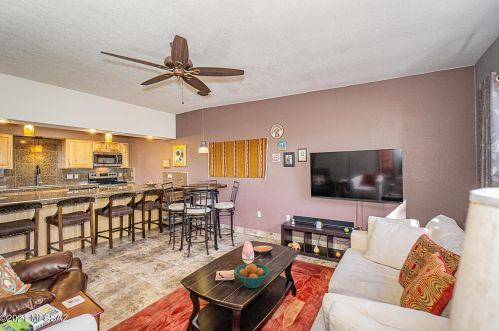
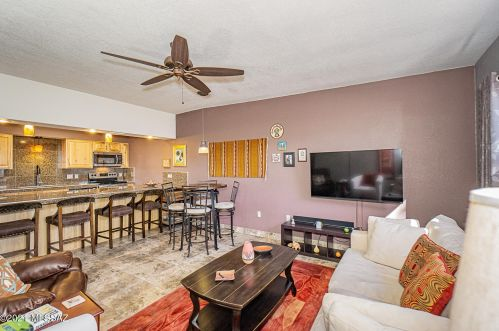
- fruit bowl (252, 274)
